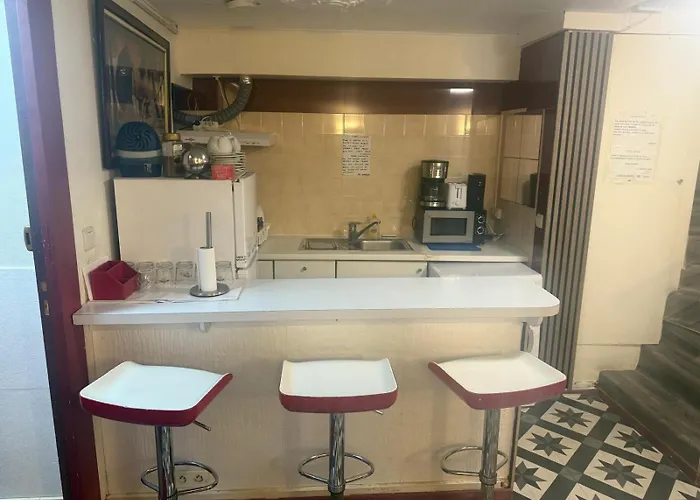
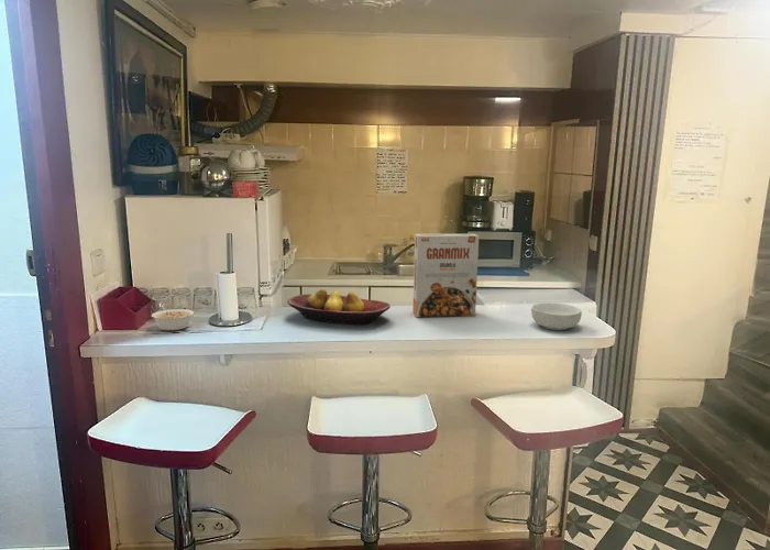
+ fruit bowl (338, 304)
+ cereal box (444, 275)
+ legume (174, 318)
+ cereal bowl (556, 318)
